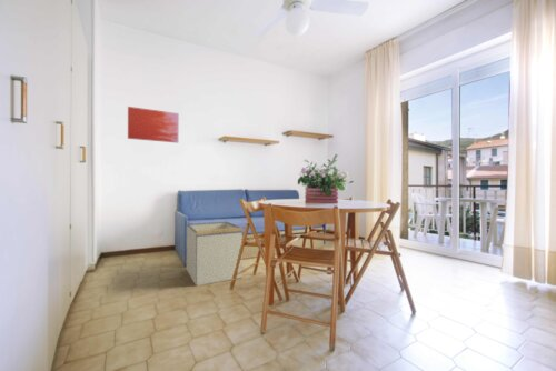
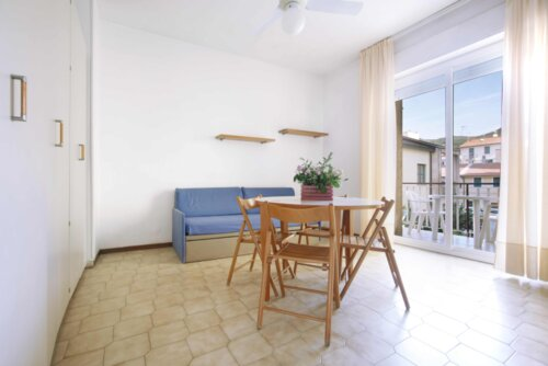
- storage bin (212, 249)
- wall art (153, 124)
